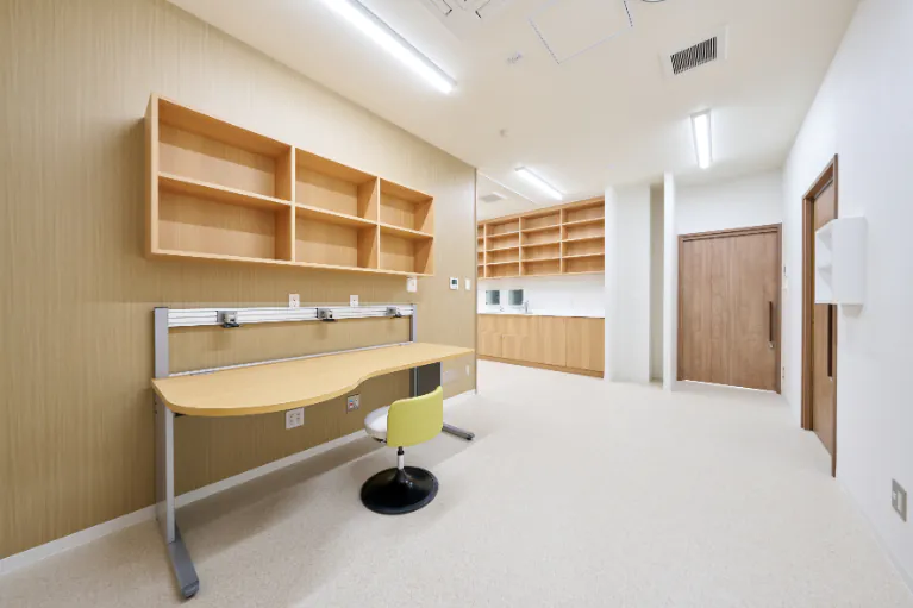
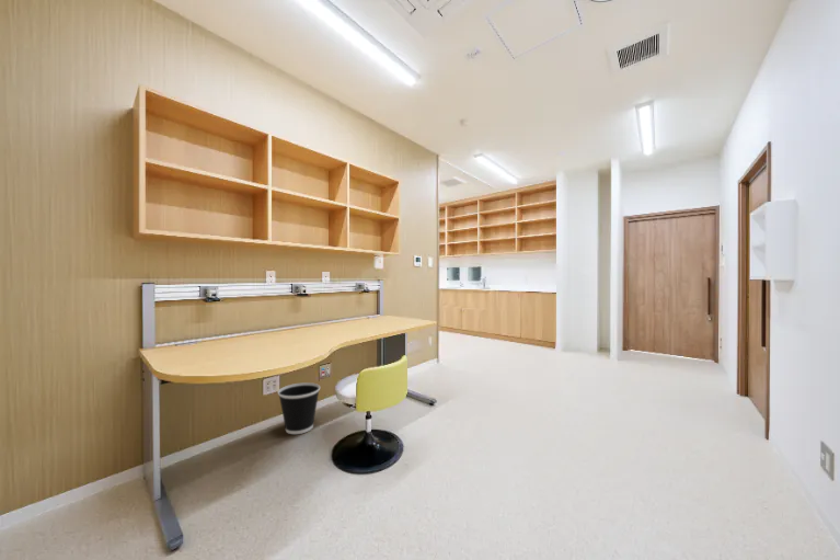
+ wastebasket (299, 408)
